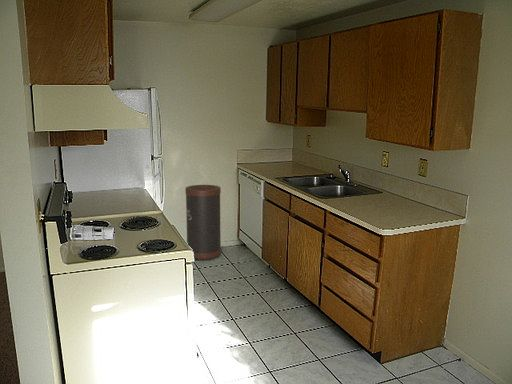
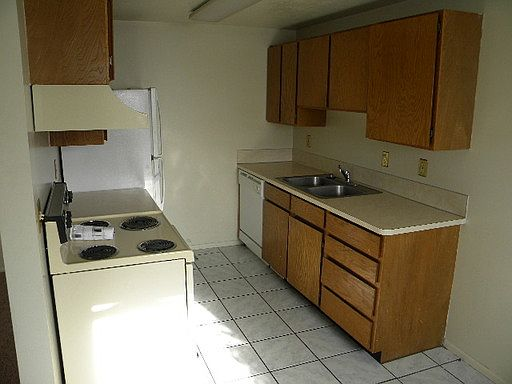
- trash can (203, 221)
